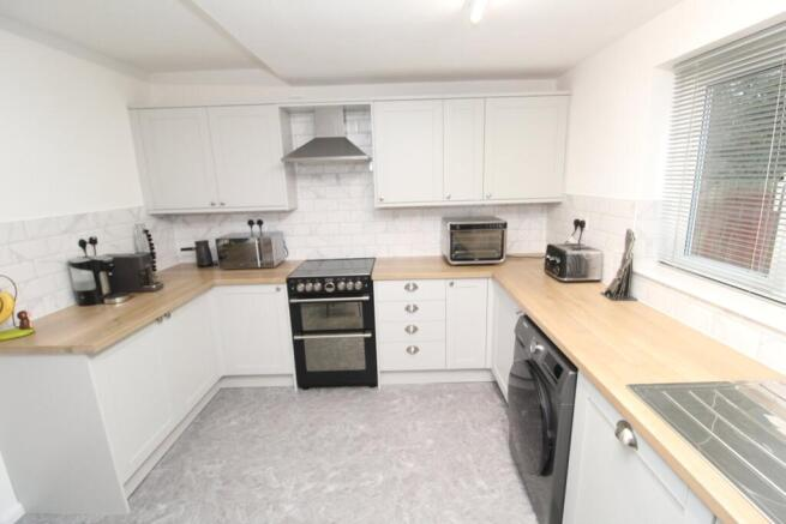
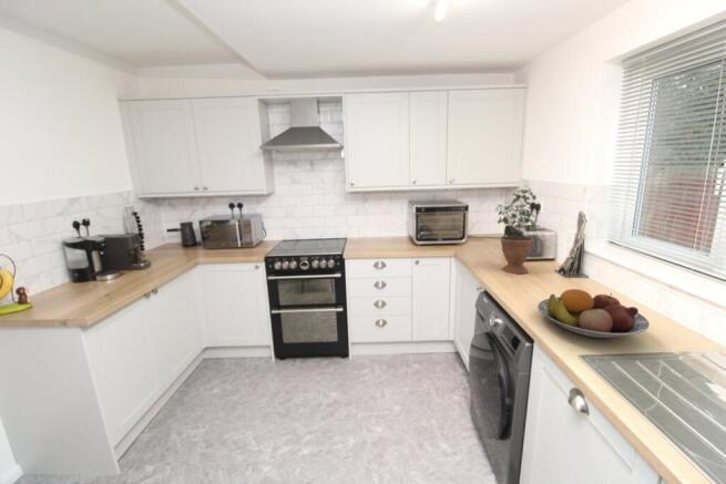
+ potted plant (514, 228)
+ fruit bowl (590, 309)
